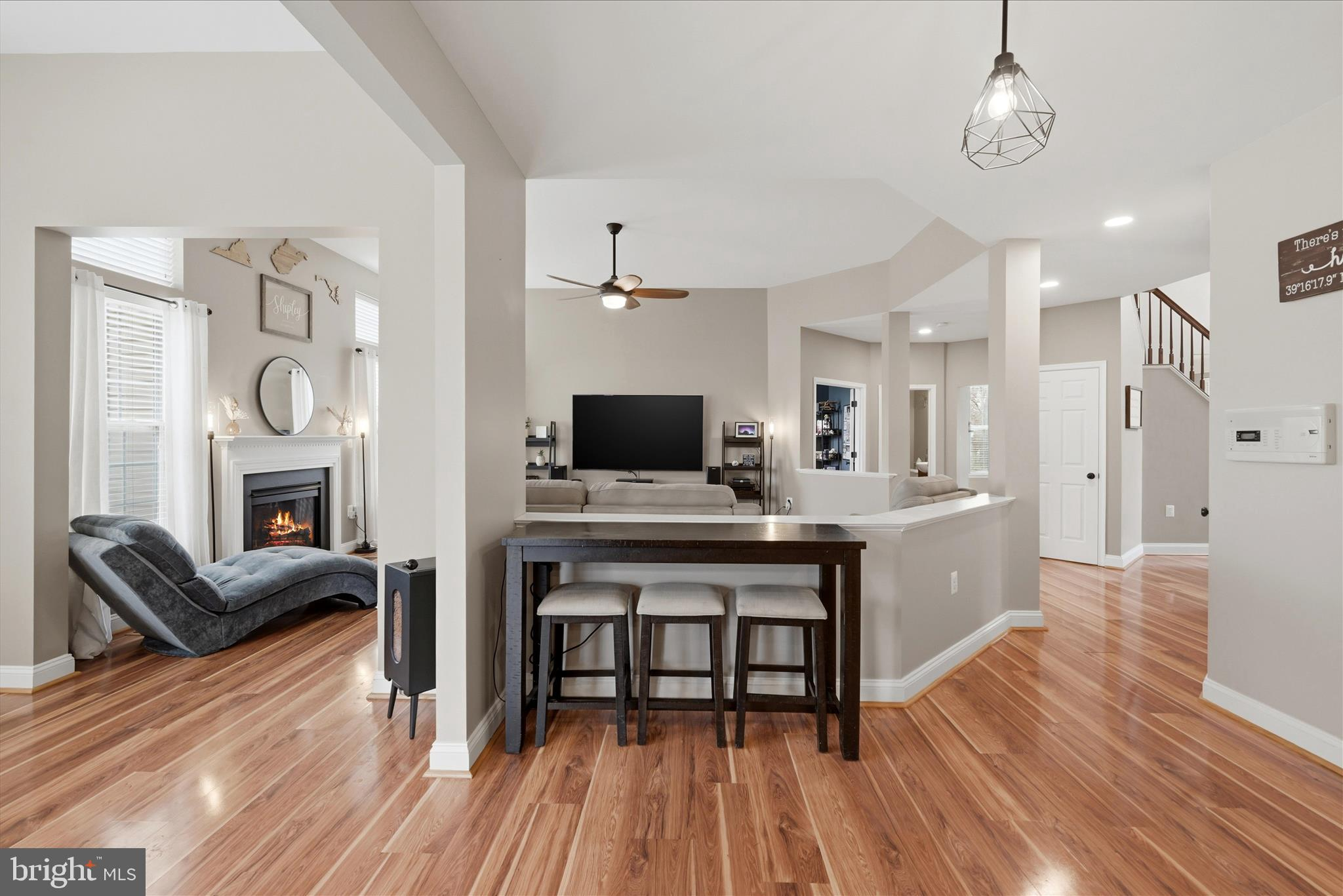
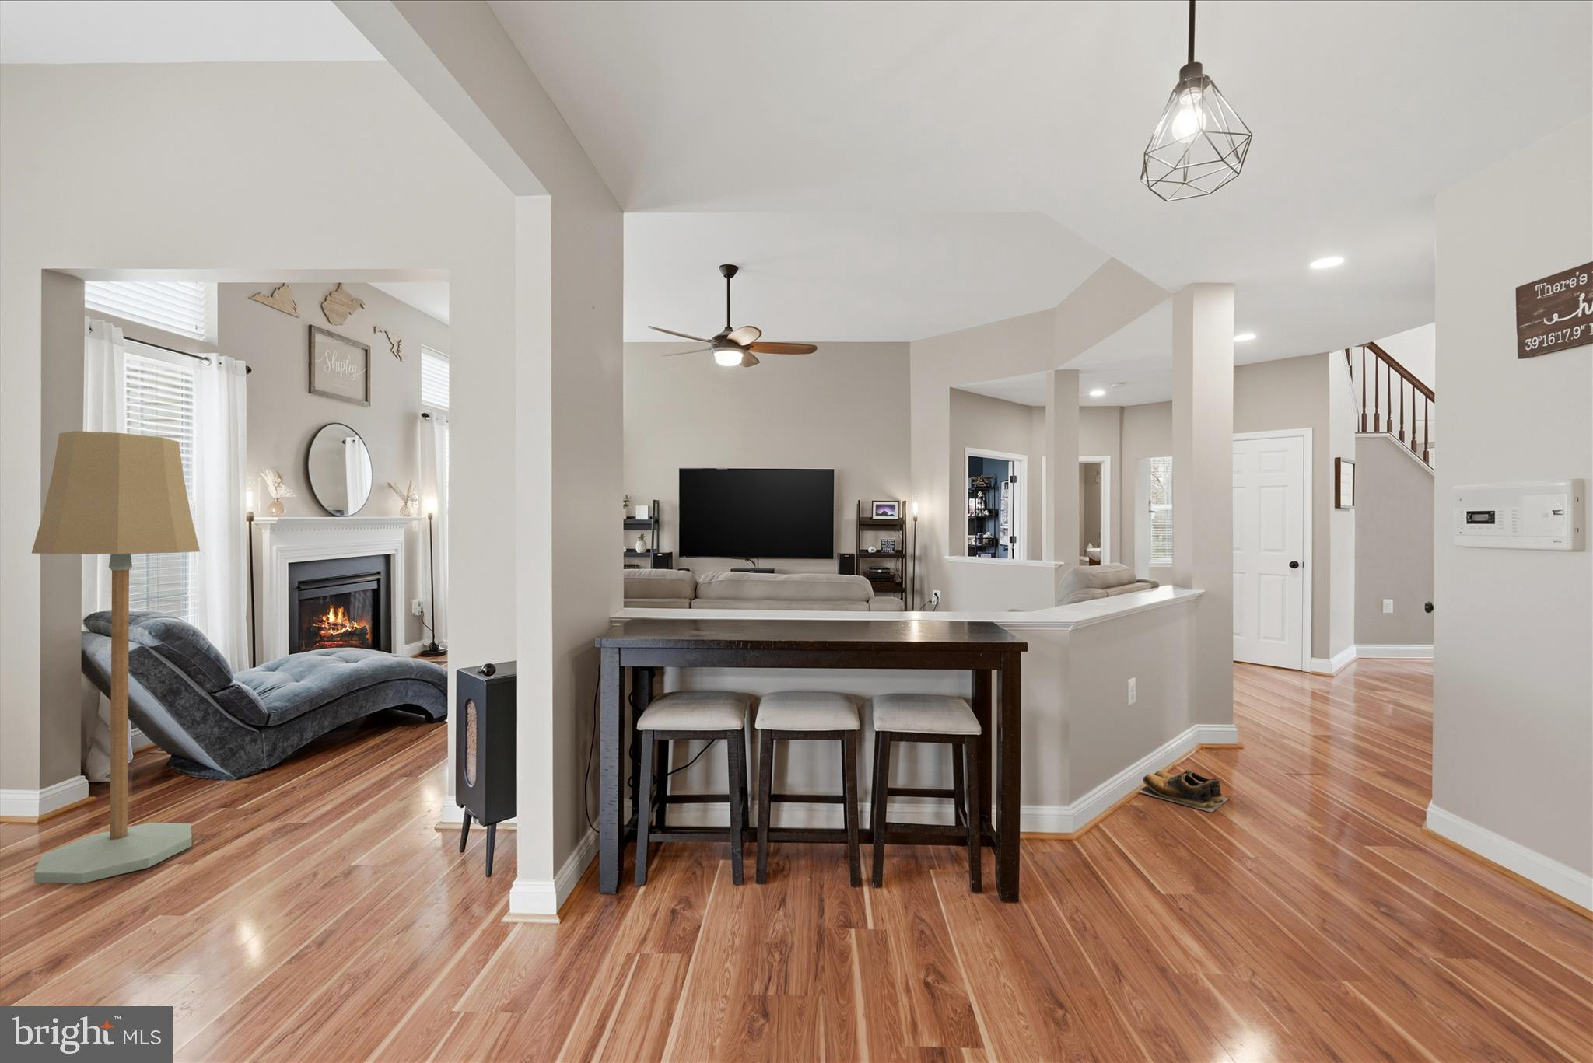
+ floor lamp (120, 647)
+ shoes (1183, 783)
